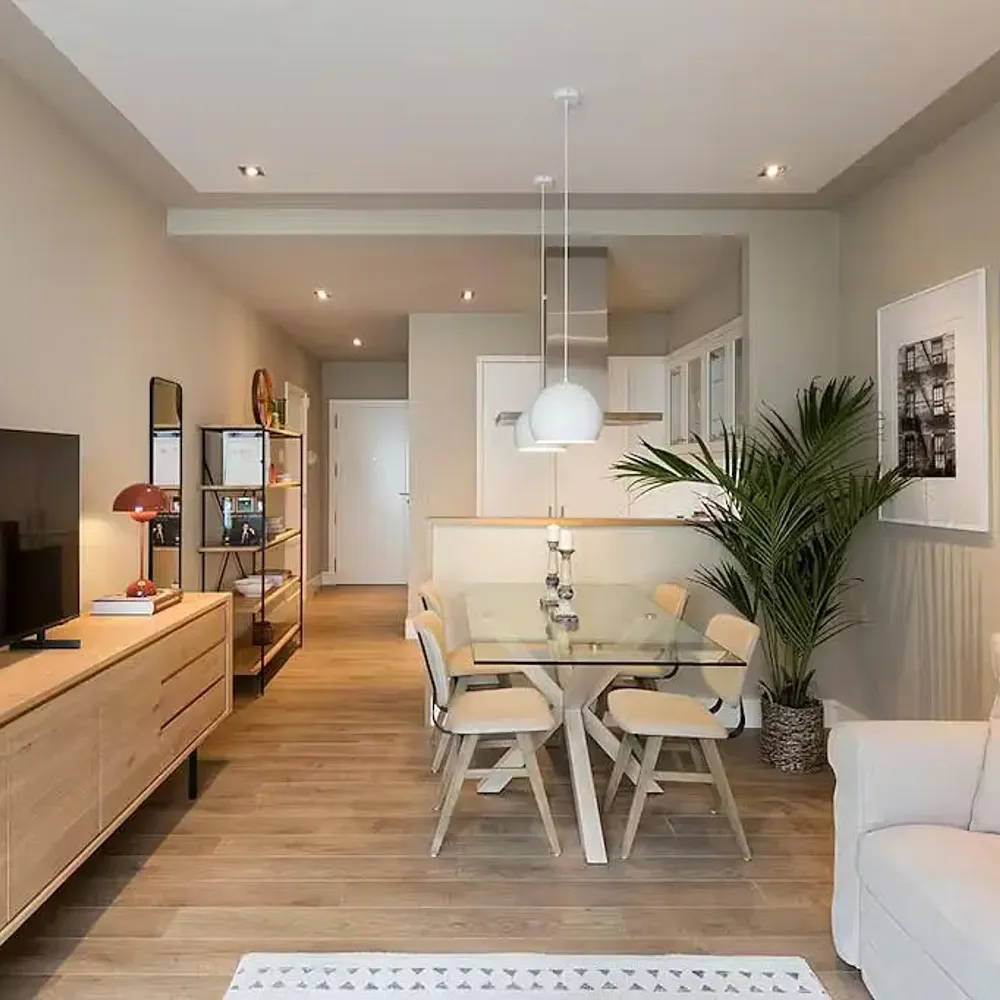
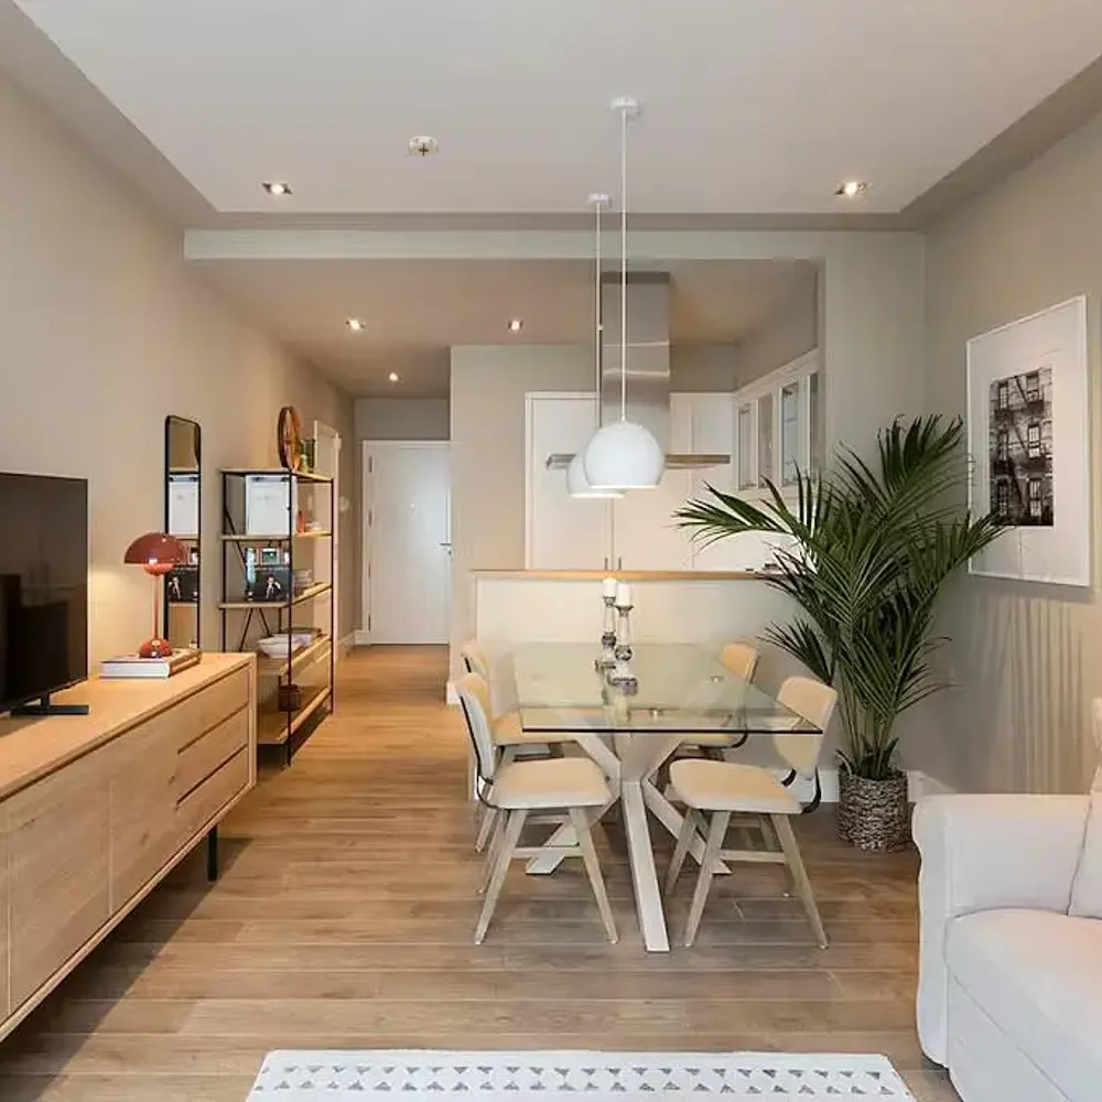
+ smoke detector (422, 147)
